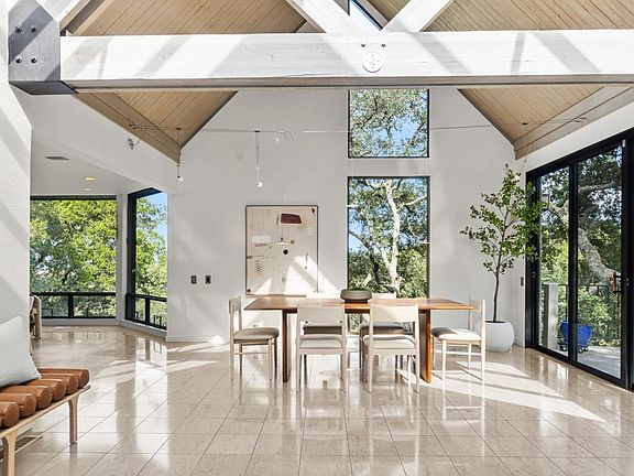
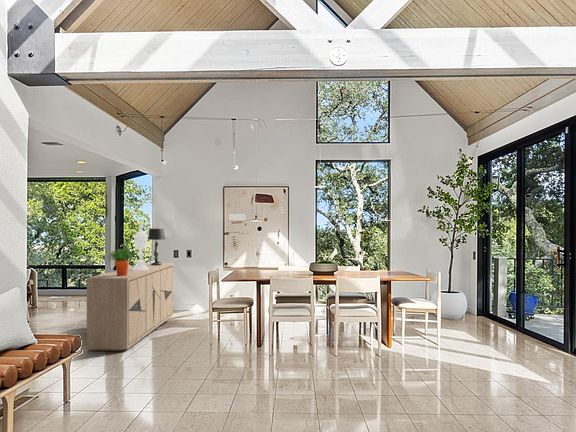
+ potted plant (121, 261)
+ decorative urn (140, 245)
+ sideboard (136, 301)
+ table lamp (156, 246)
